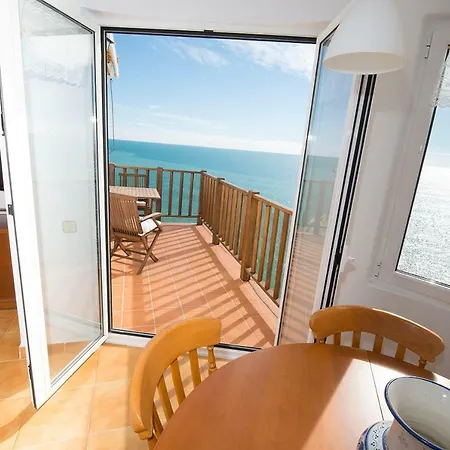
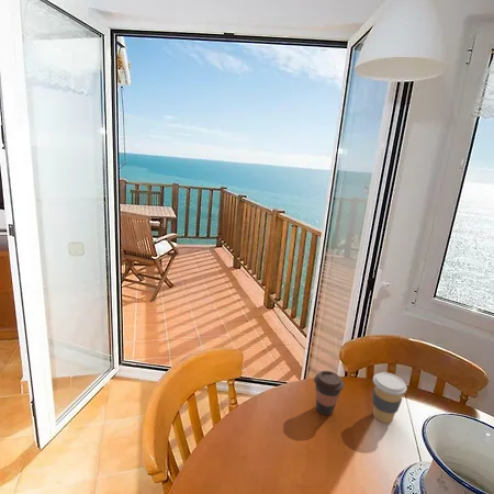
+ coffee cup (326, 393)
+ coffee cup (386, 398)
